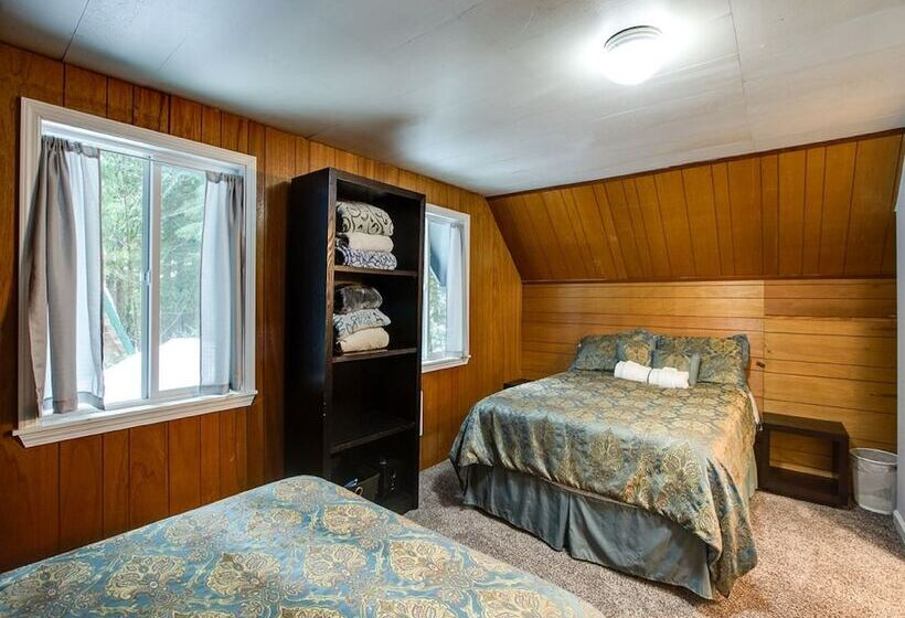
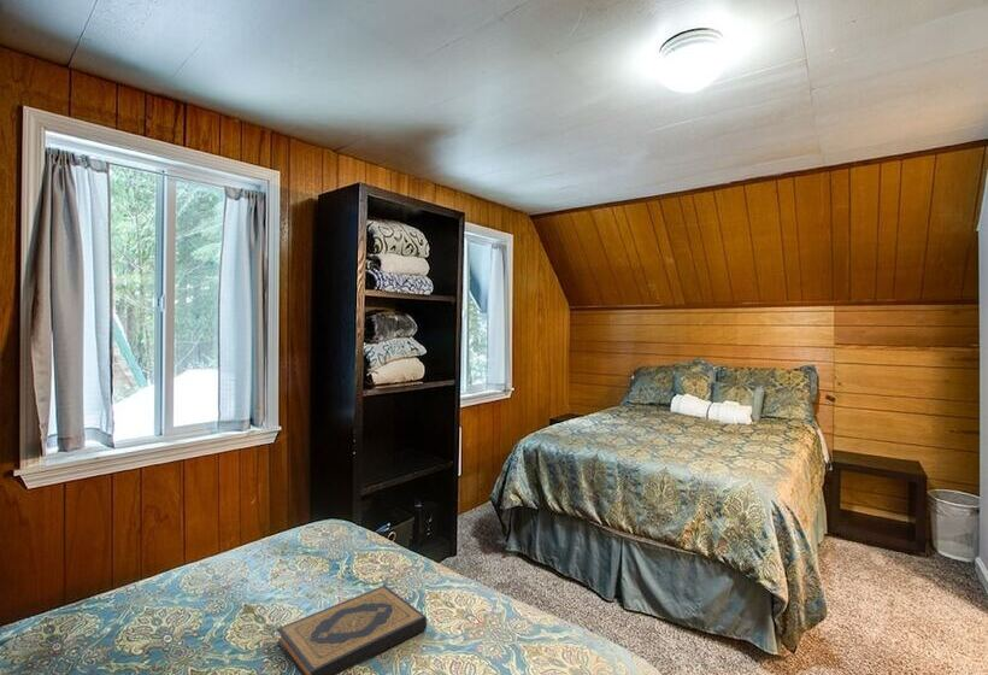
+ hardback book (353, 628)
